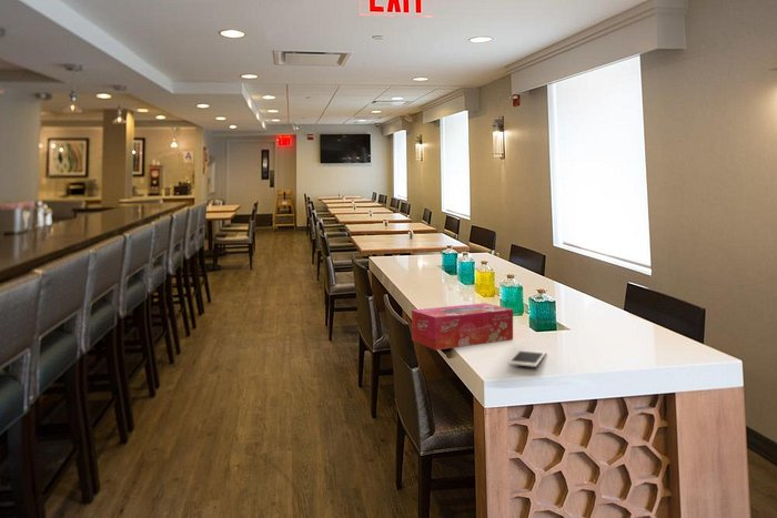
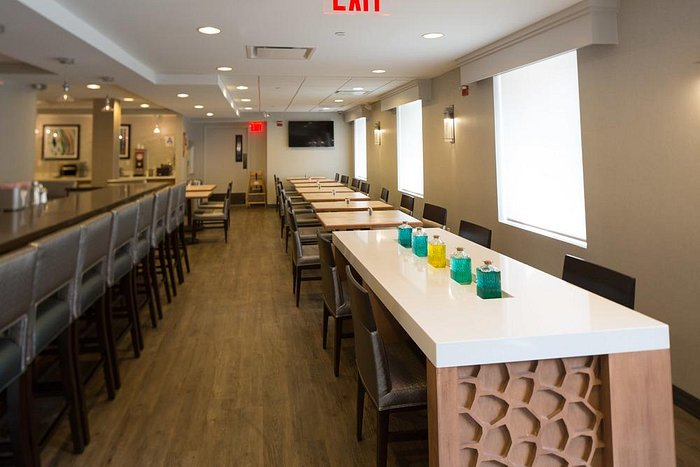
- tissue box (462, 324)
- cell phone (527, 357)
